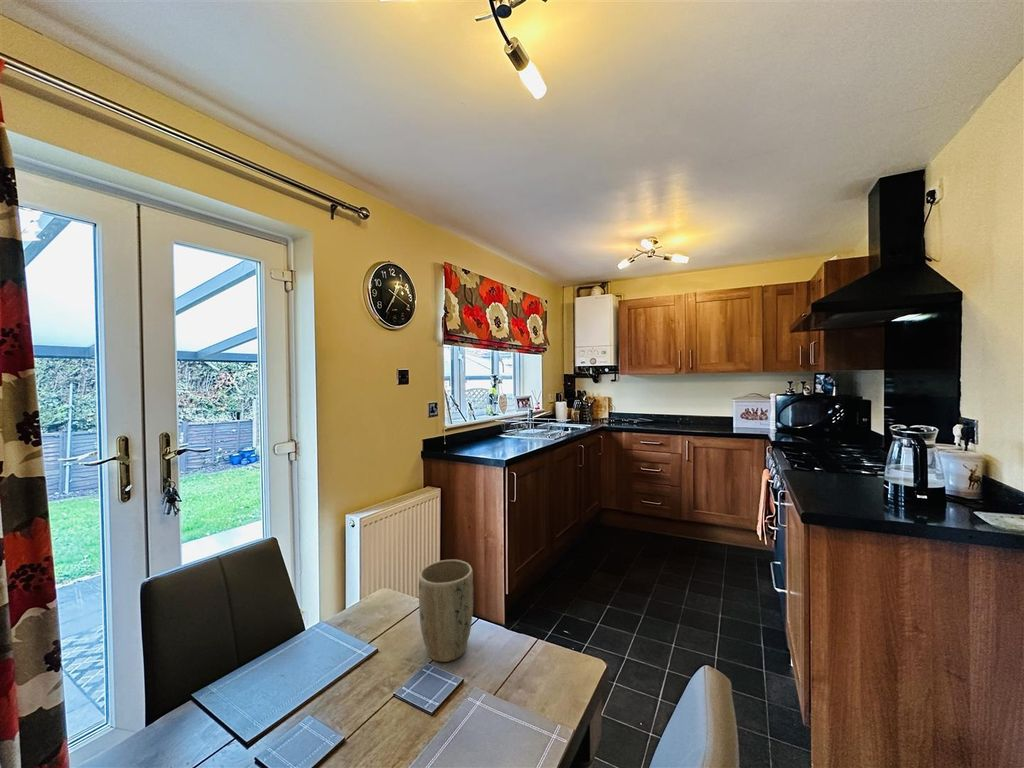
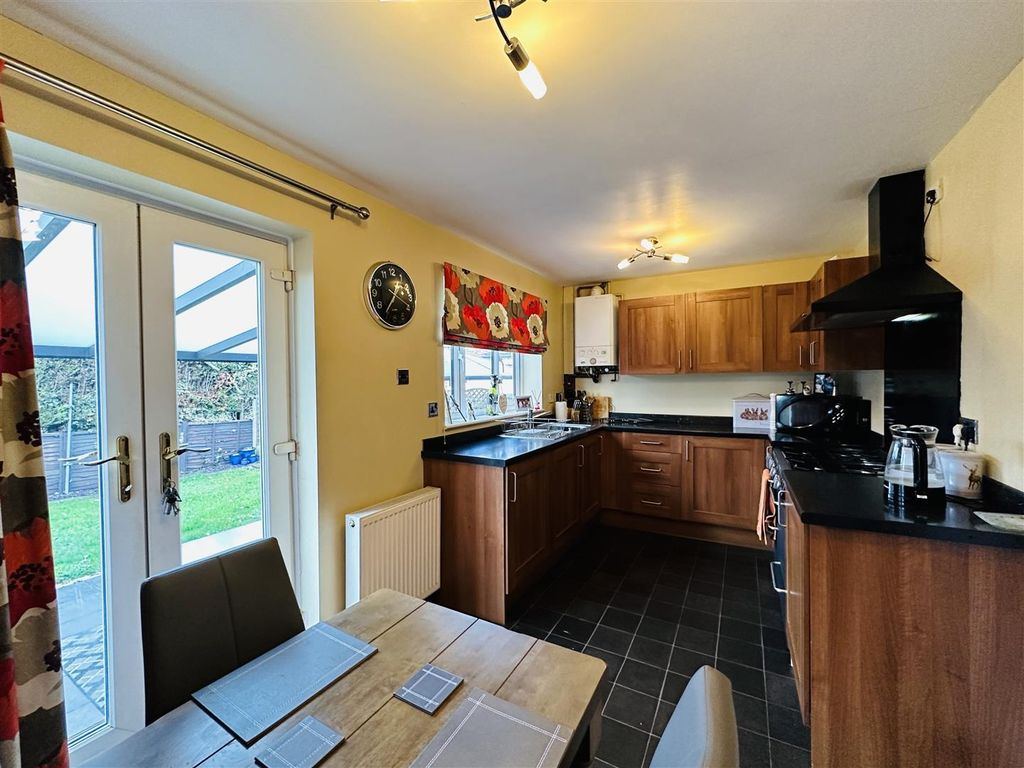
- plant pot (446, 609)
